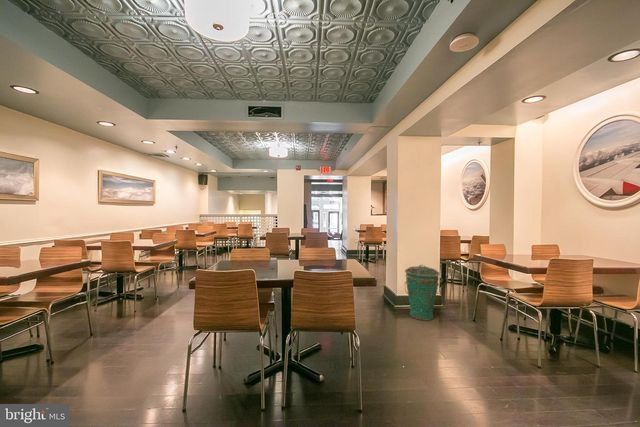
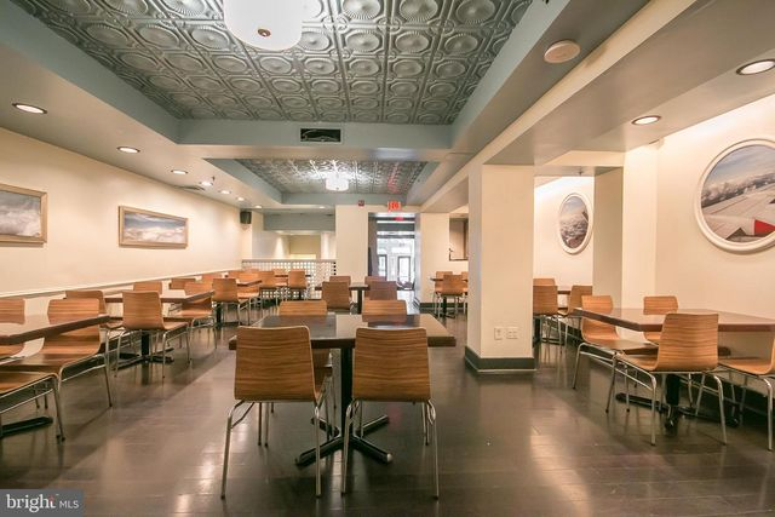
- trash can (421, 290)
